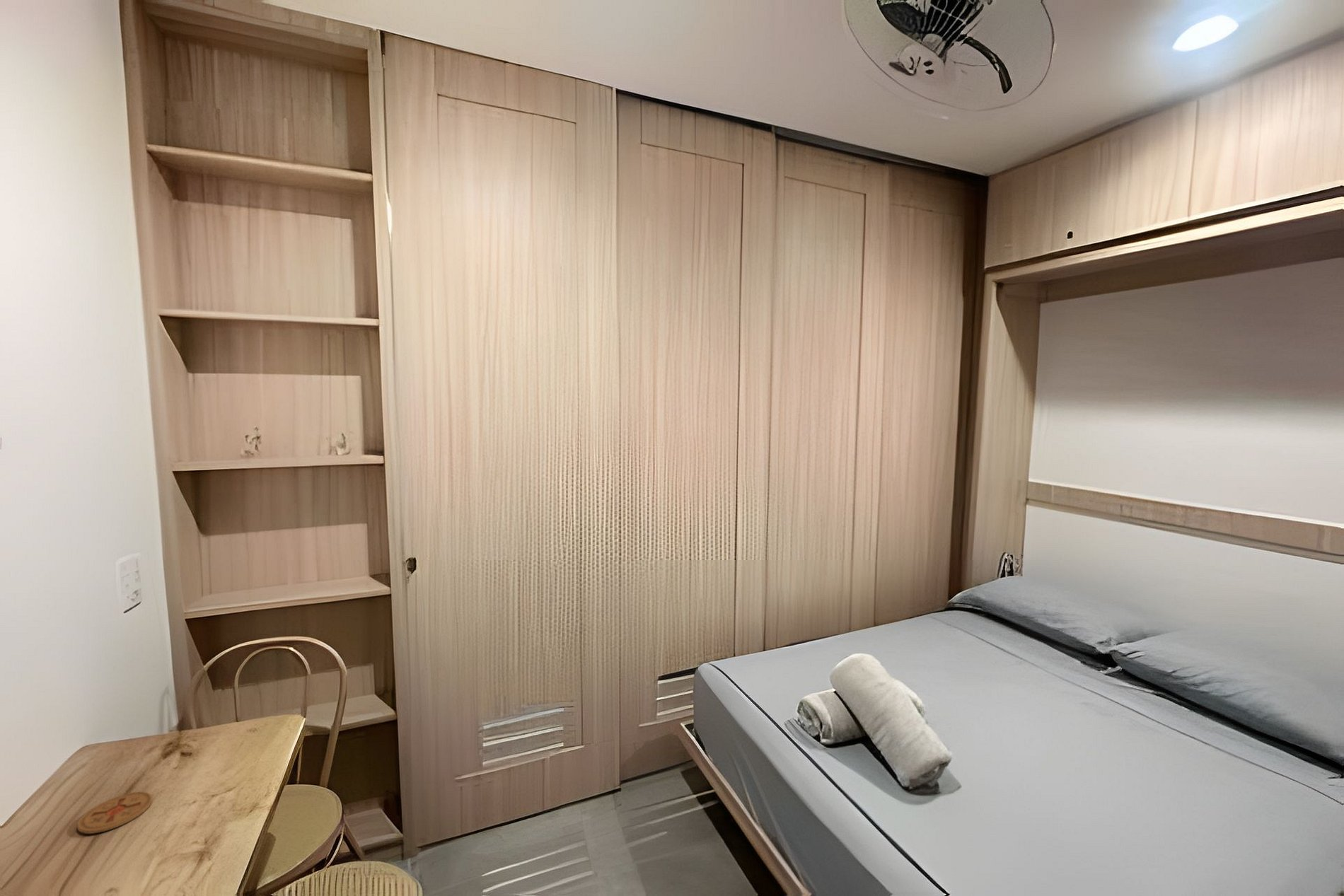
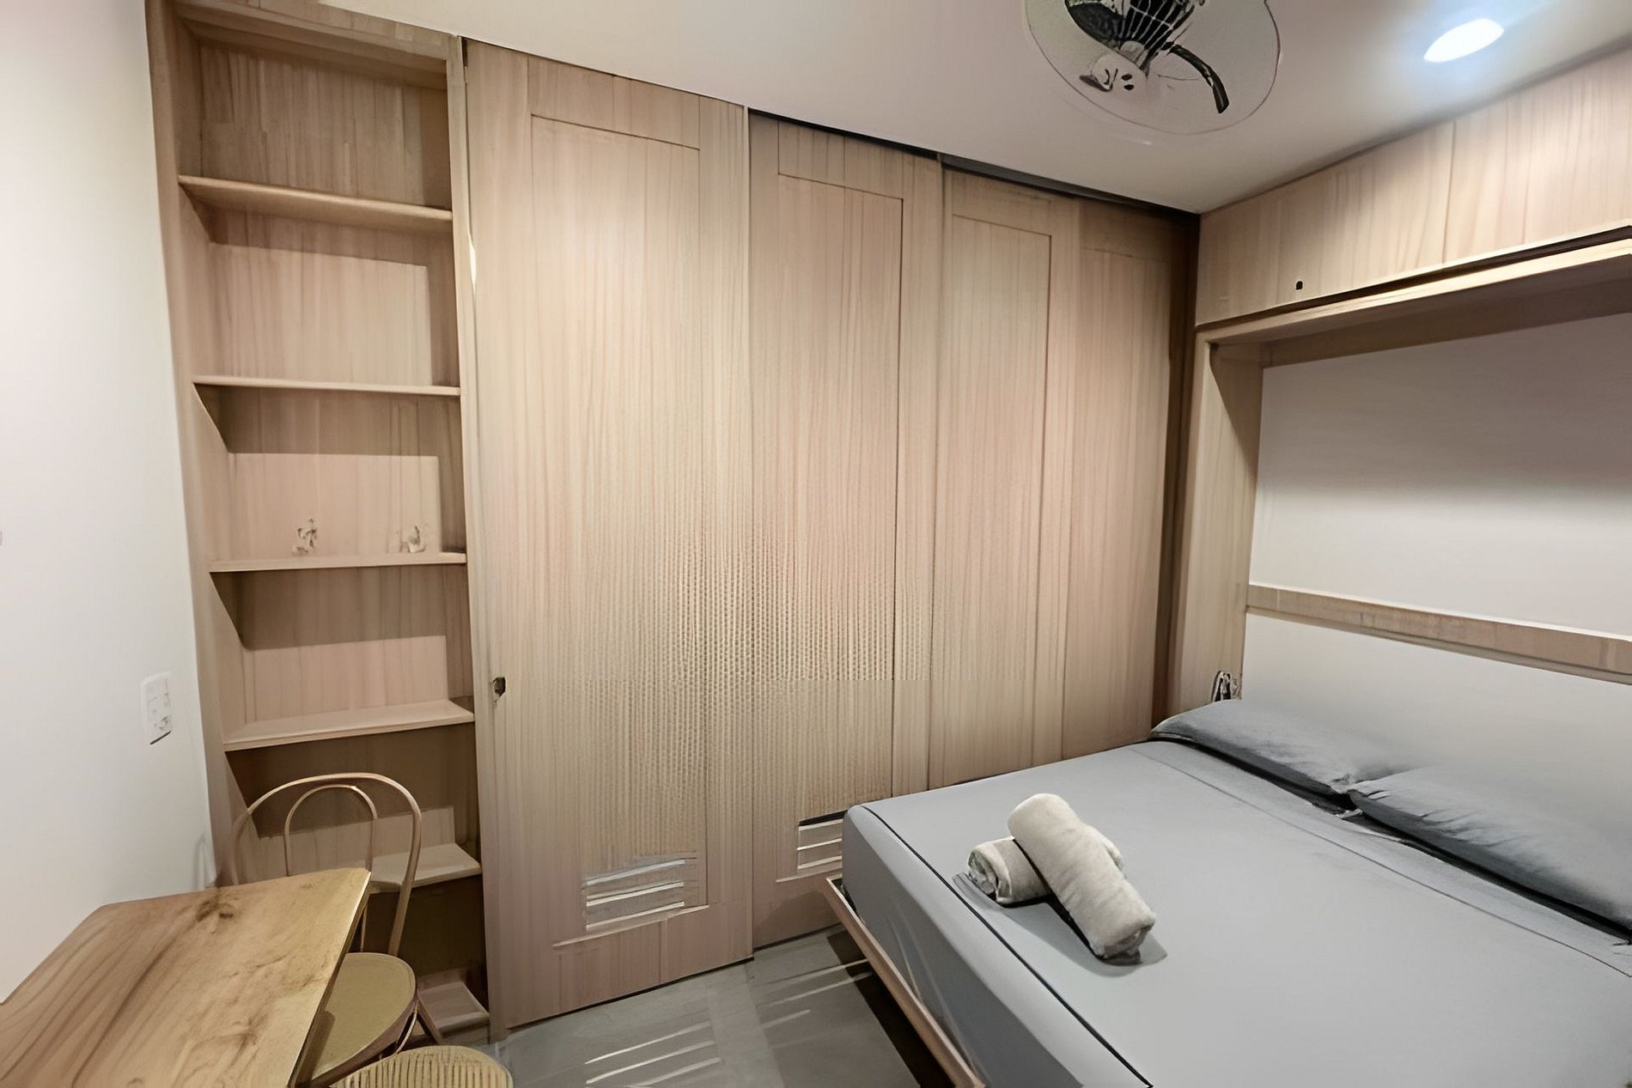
- coaster (116, 811)
